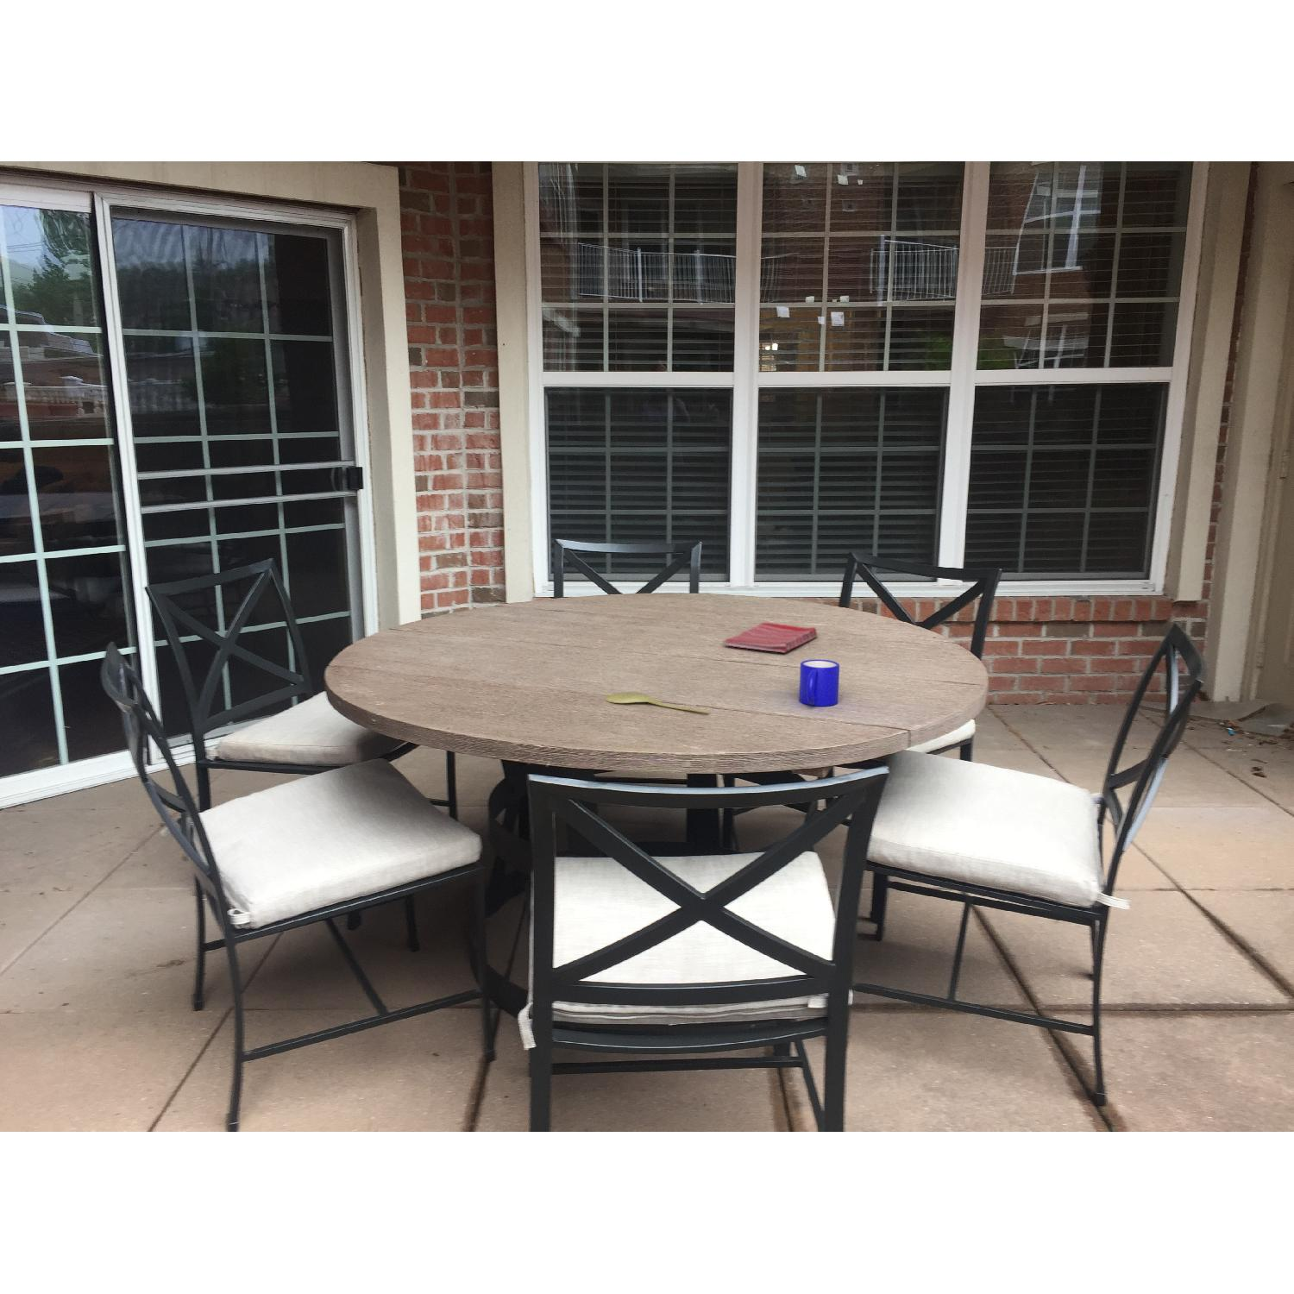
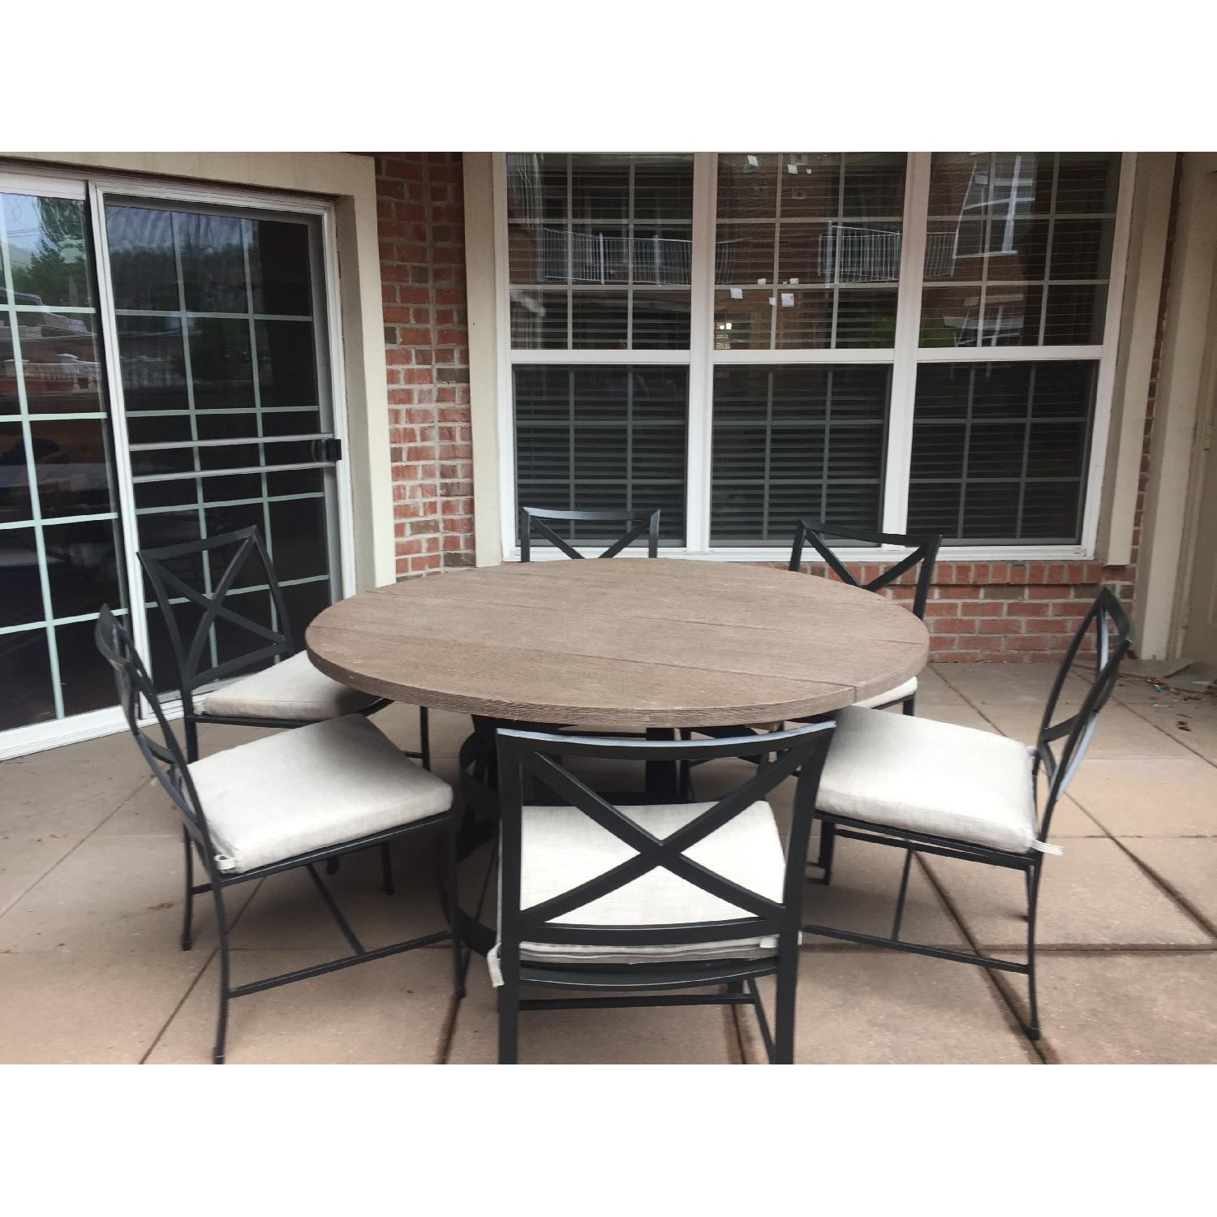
- dish towel (771, 636)
- spoon (656, 703)
- mug (816, 684)
